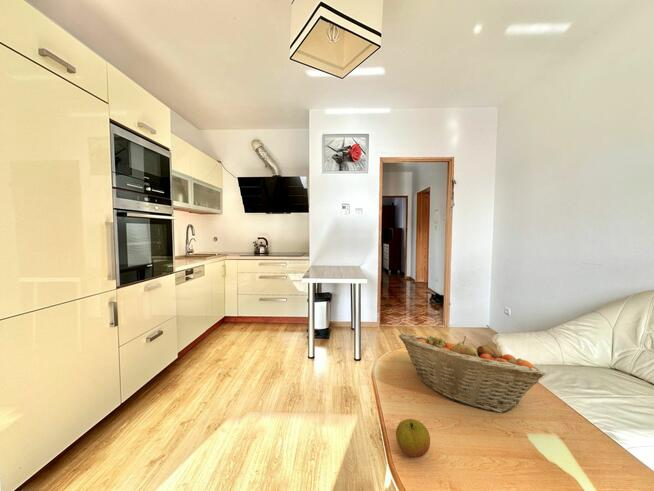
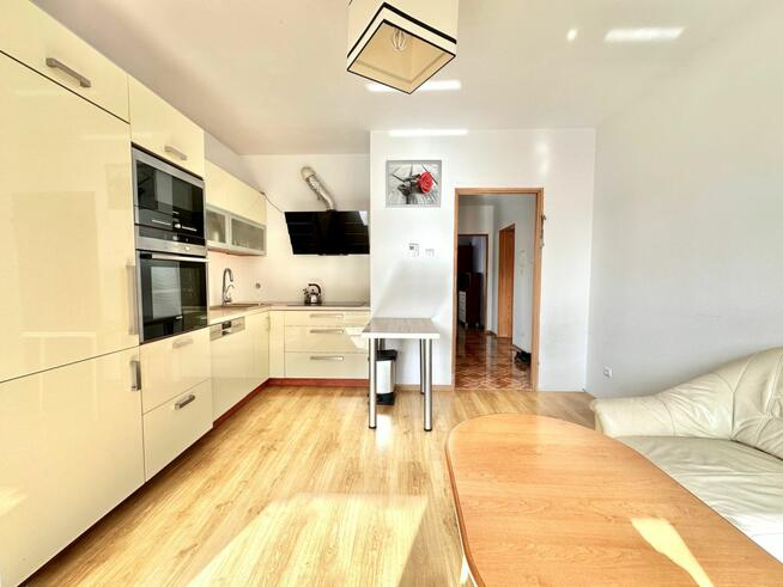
- fruit basket (462, 361)
- apple (412, 437)
